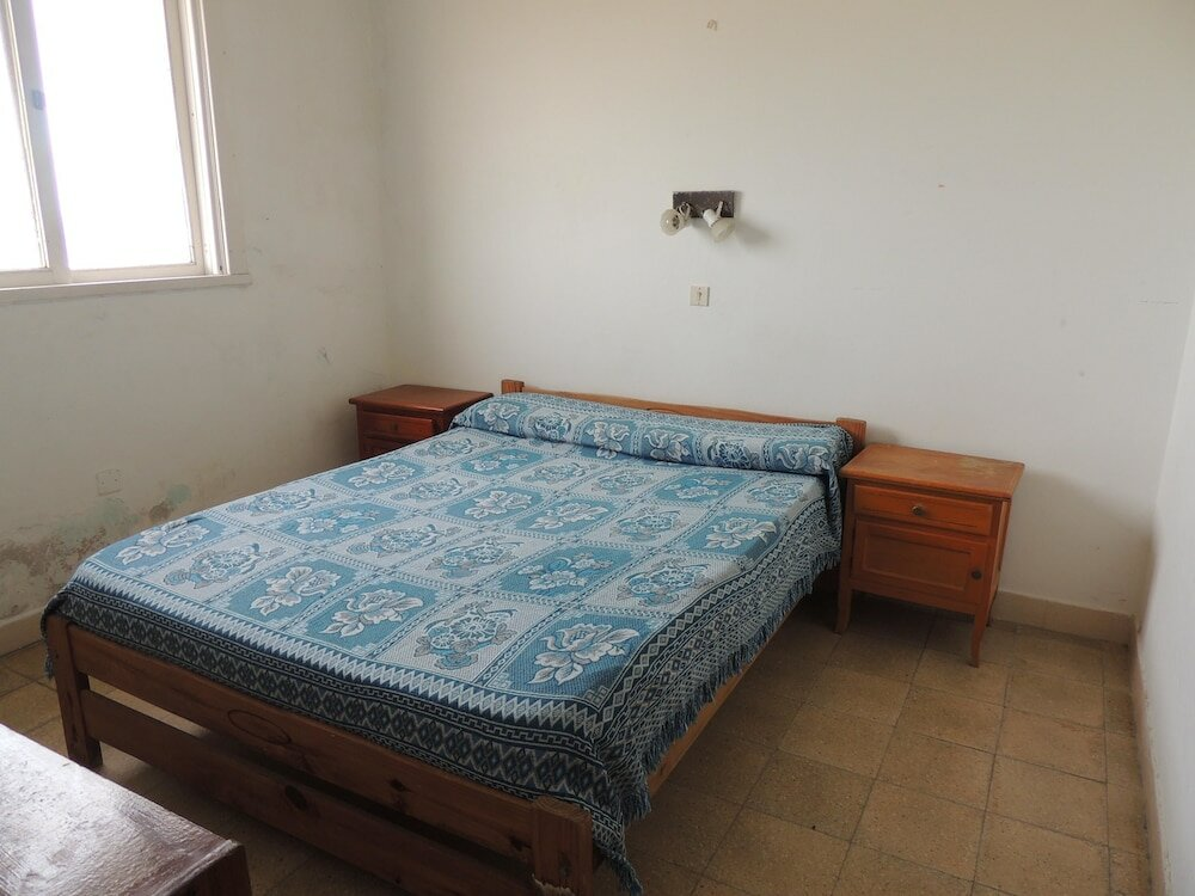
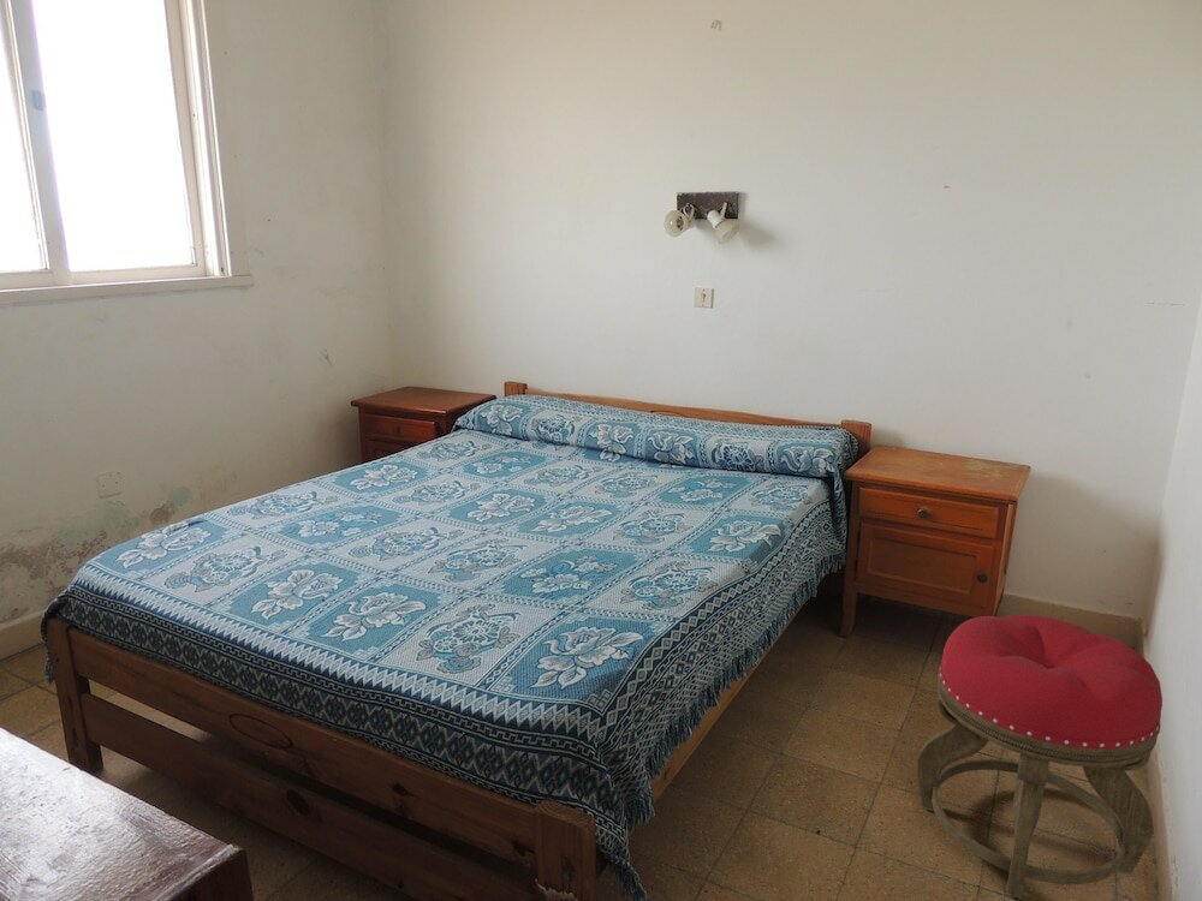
+ stool (1035, 744)
